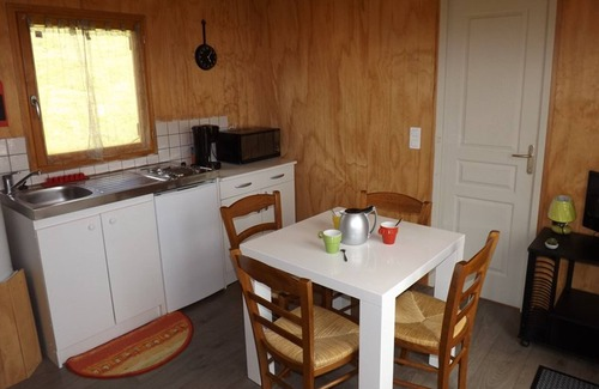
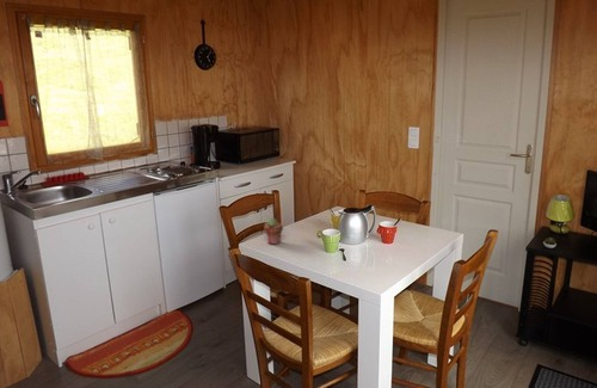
+ potted succulent (273, 230)
